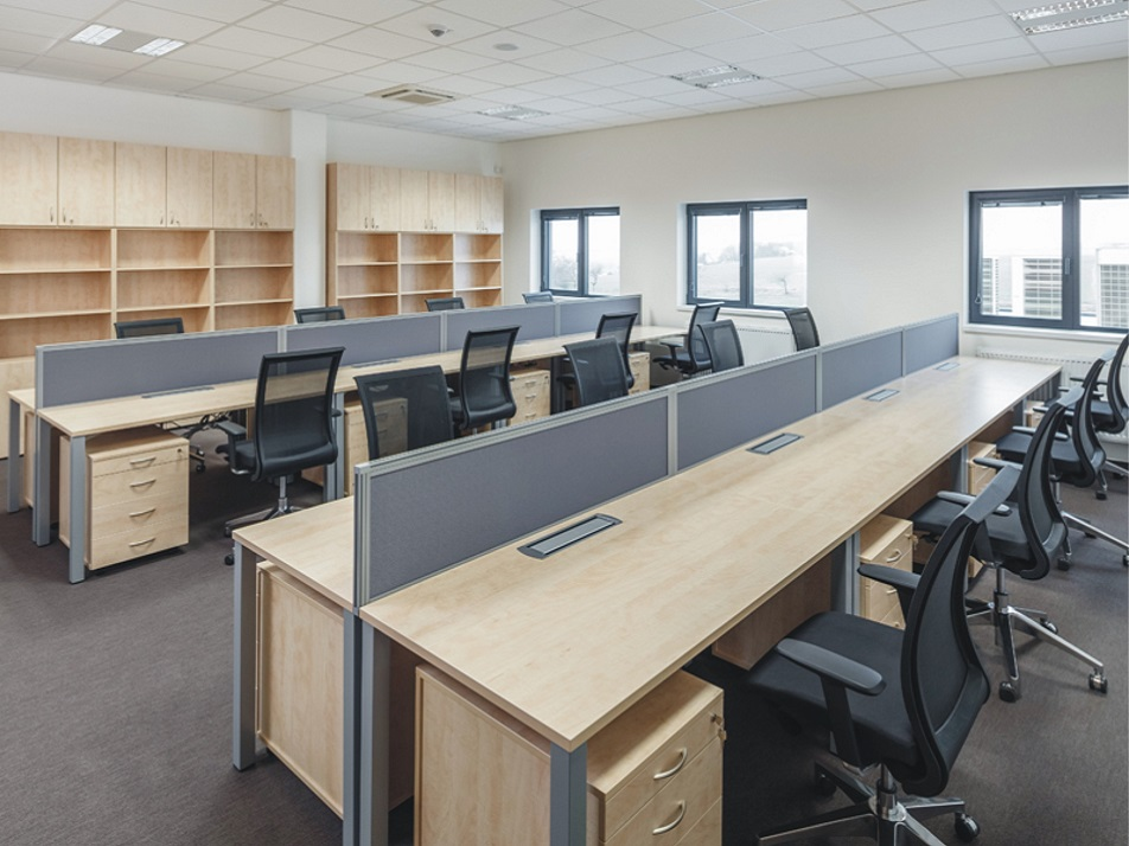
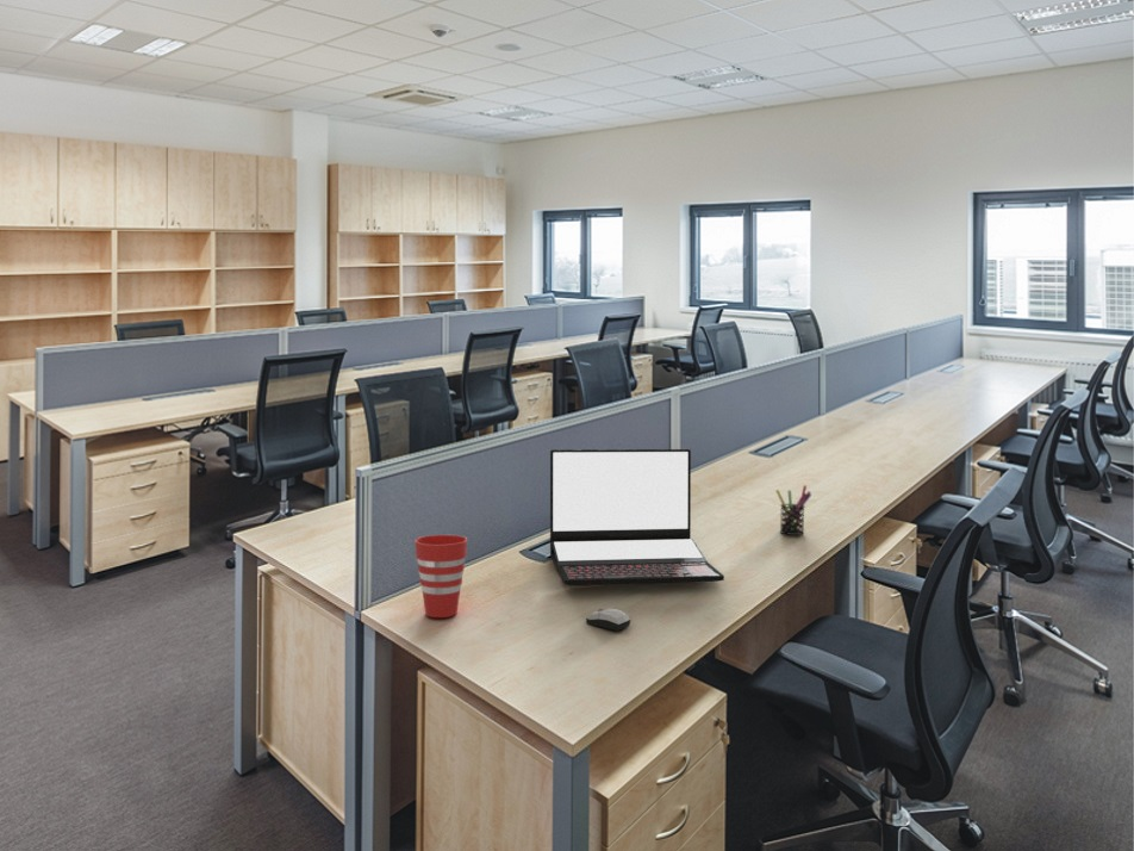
+ pen holder (792, 508)
+ computer mouse (608, 616)
+ cup (441, 576)
+ laptop (633, 513)
